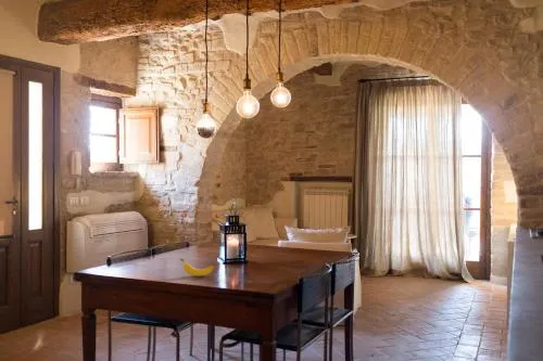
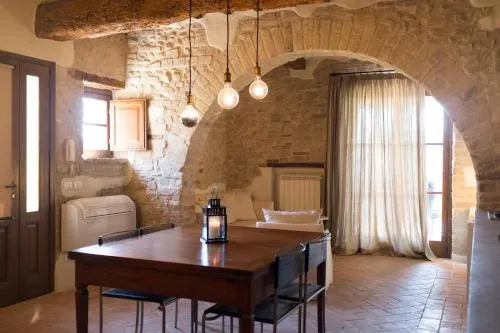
- banana (197, 269)
